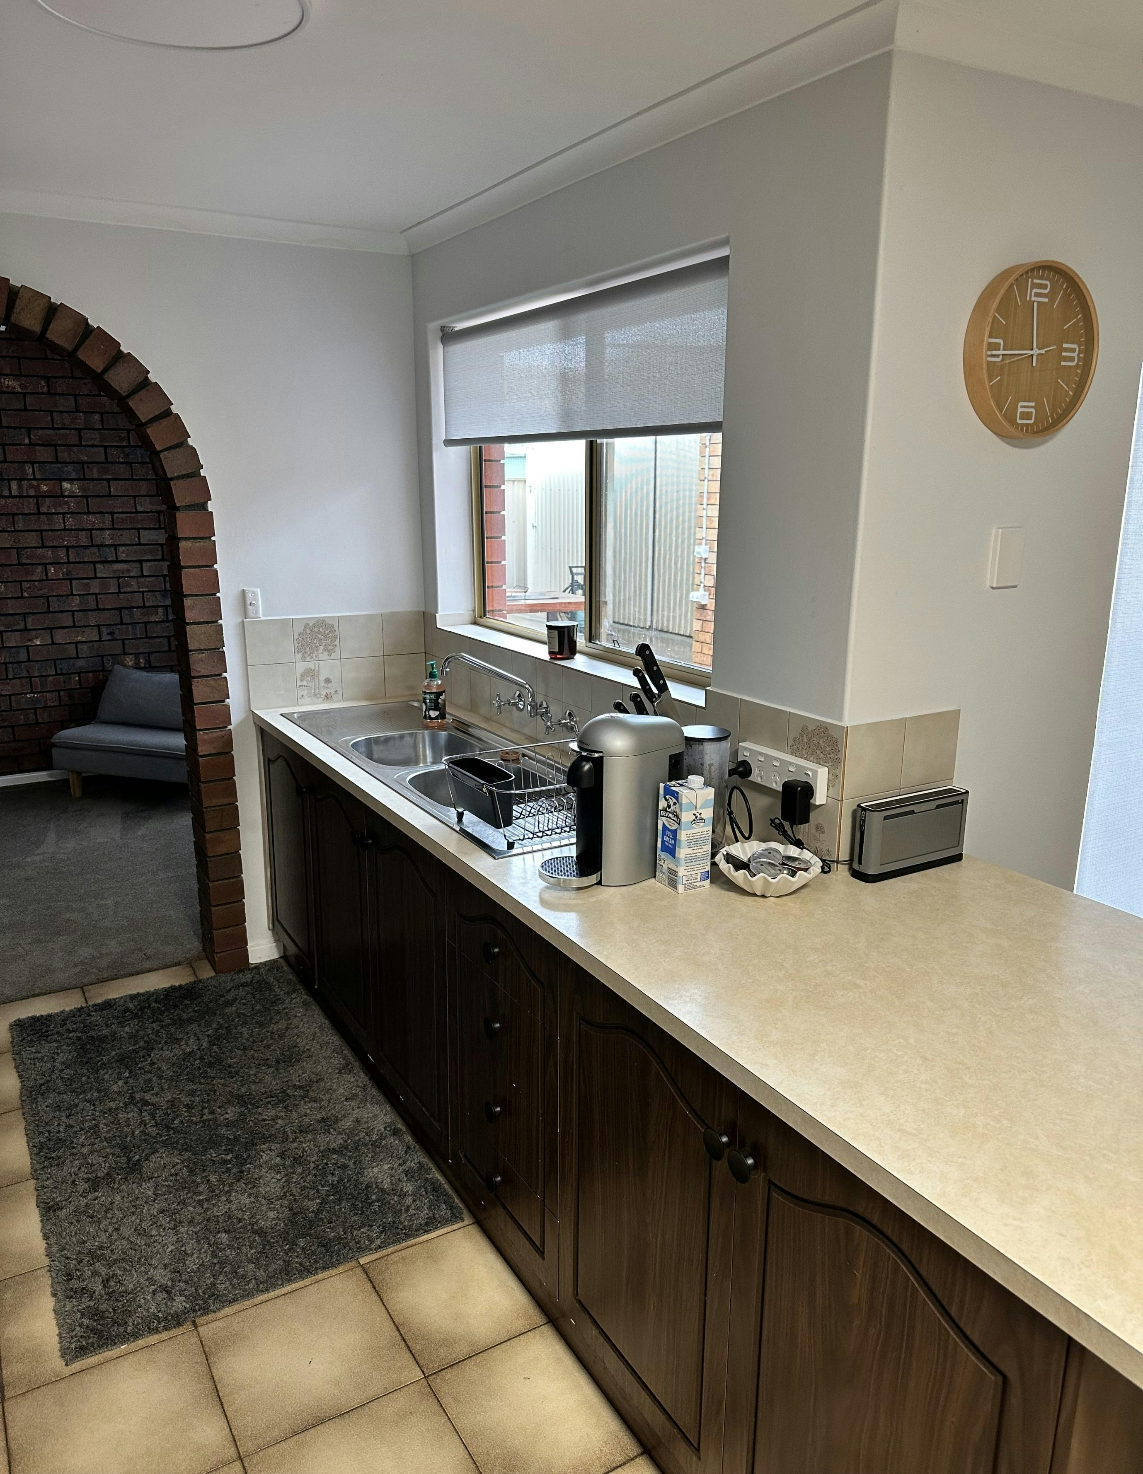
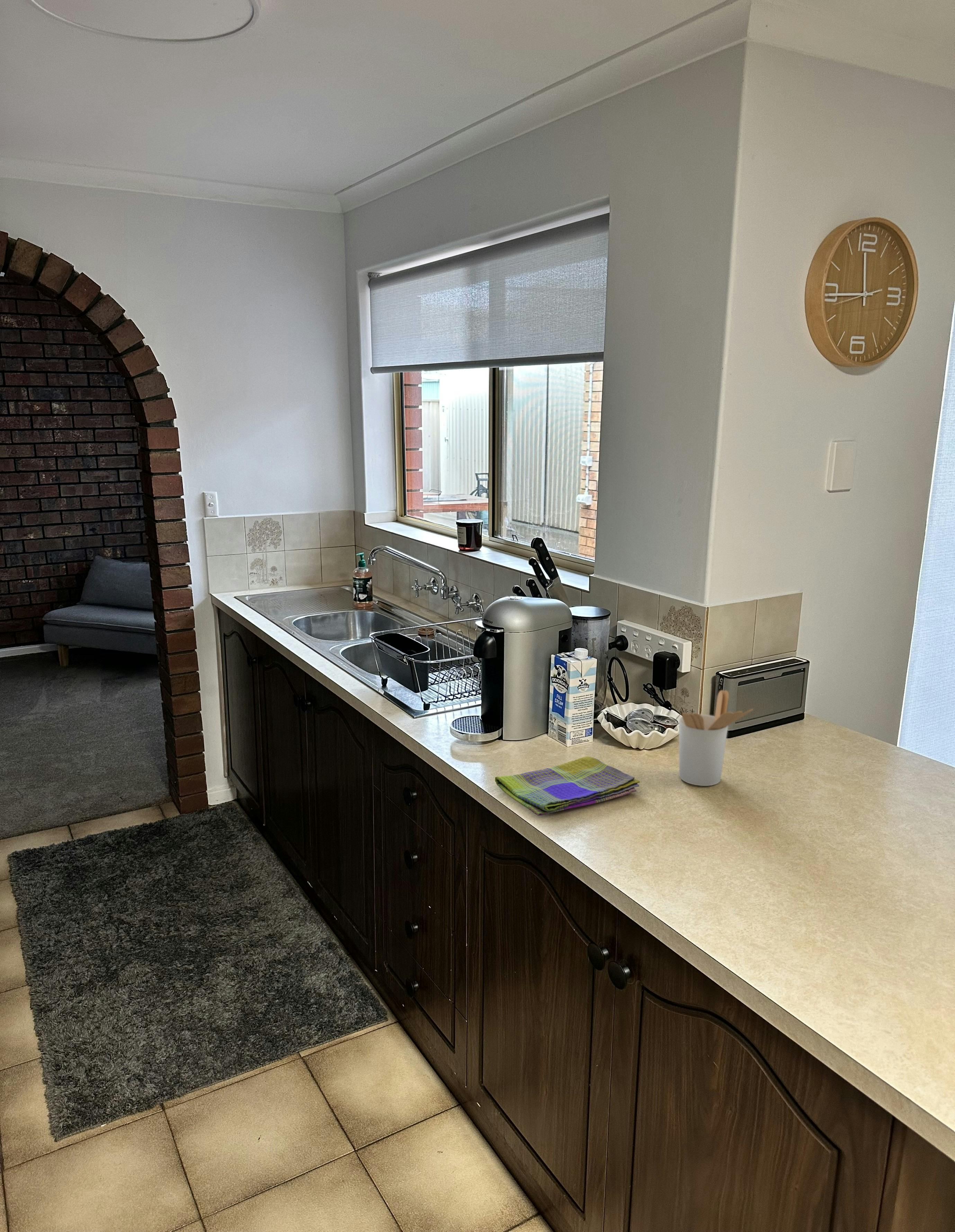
+ utensil holder (713, 740)
+ dish towel (567, 783)
